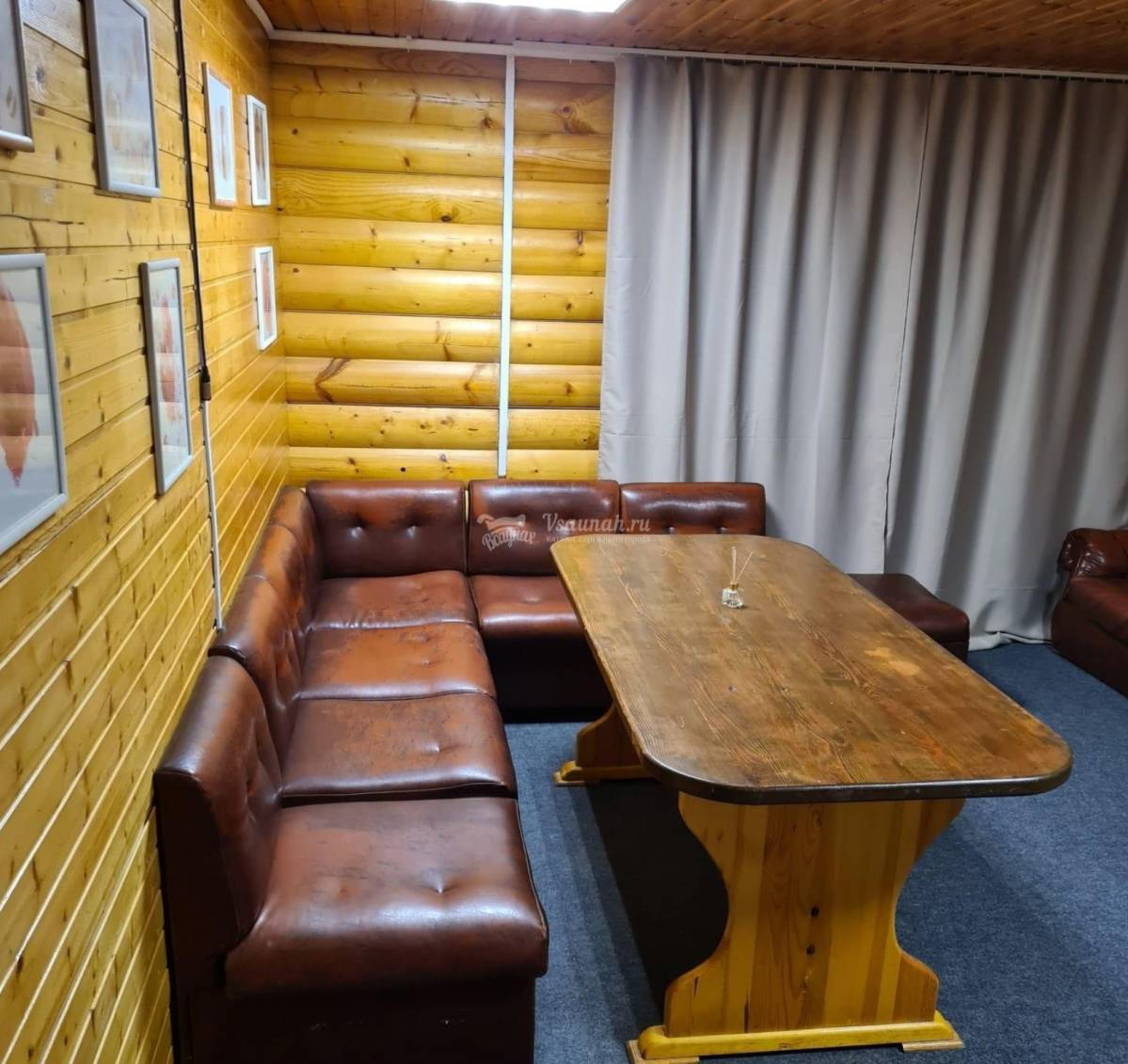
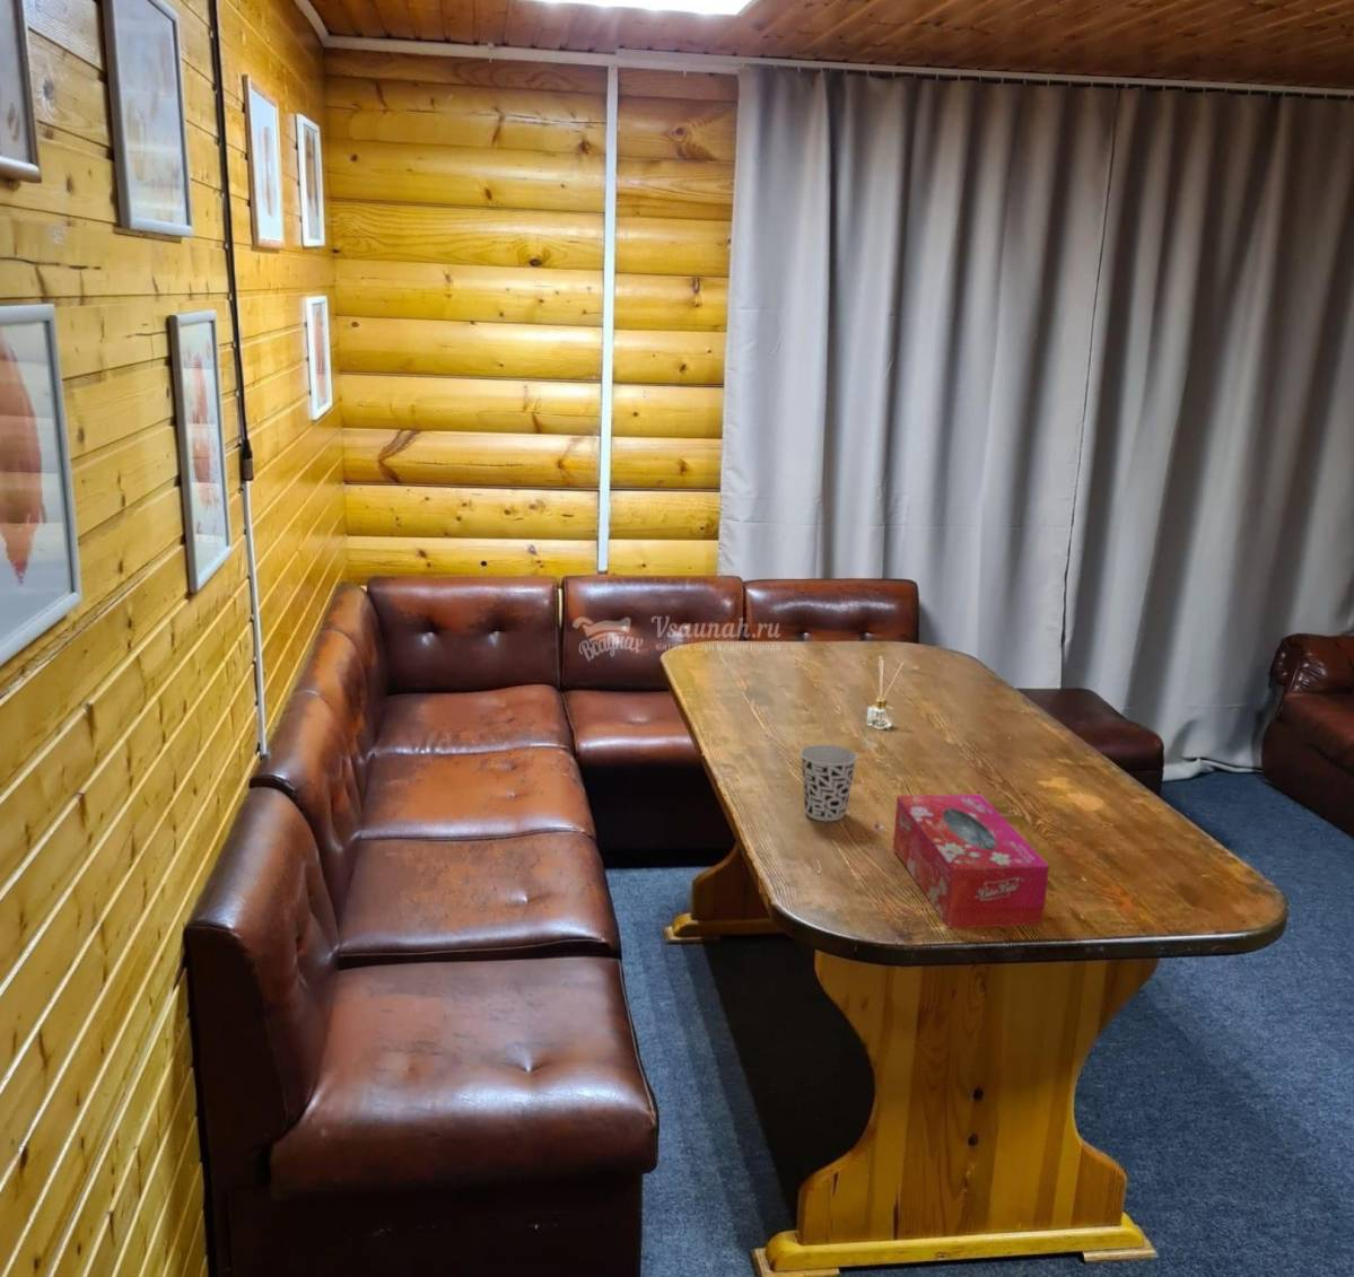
+ tissue box (965, 856)
+ cup (827, 784)
